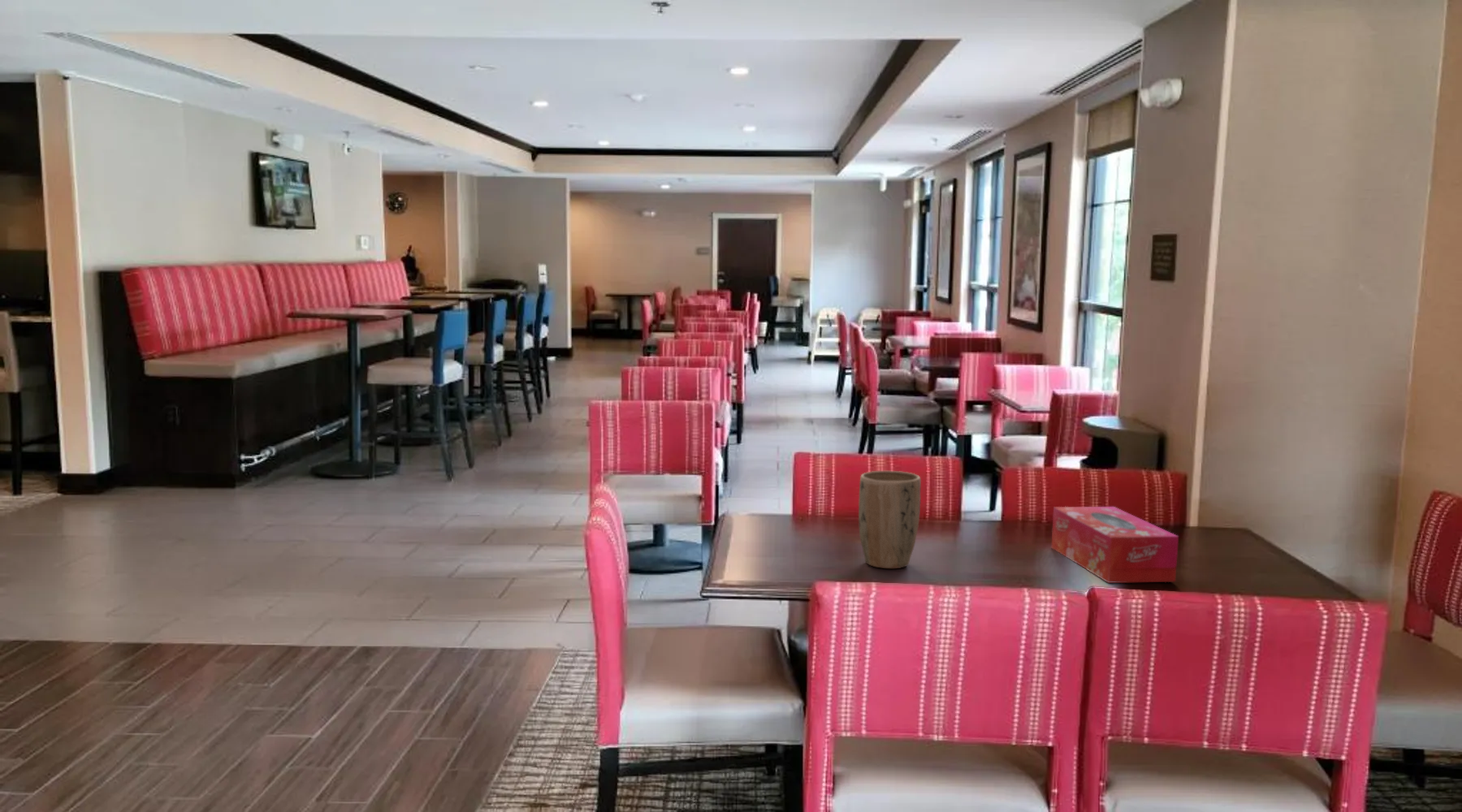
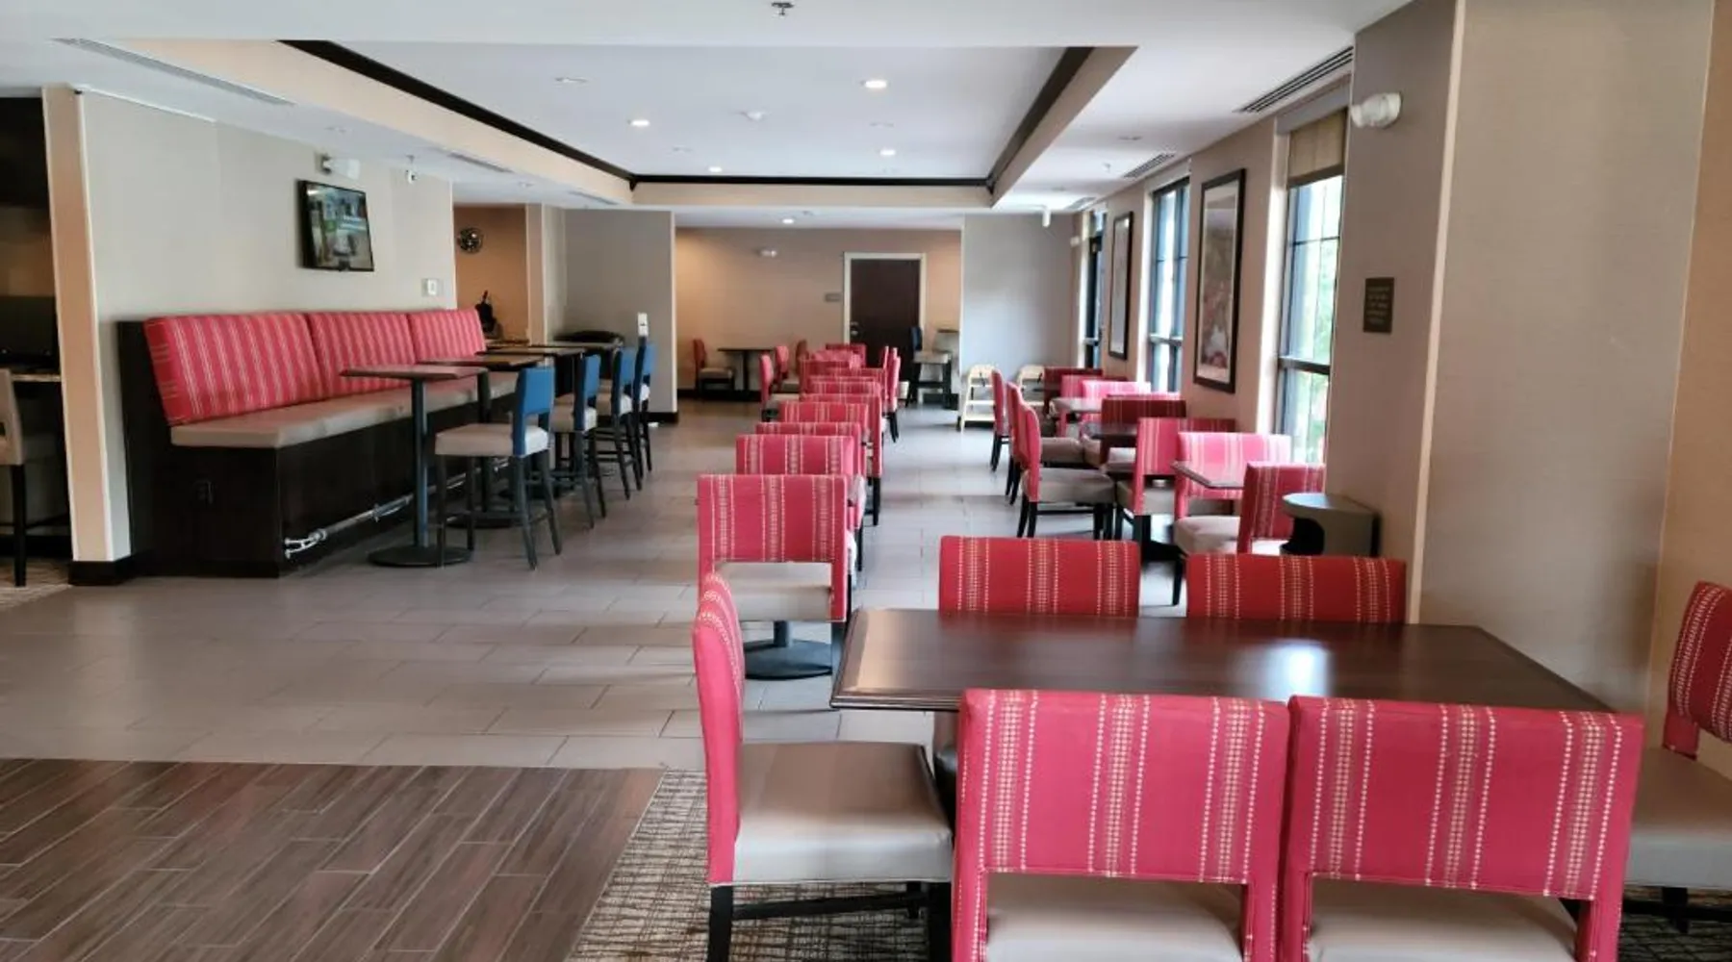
- plant pot (889, 519)
- tissue box (1111, 542)
